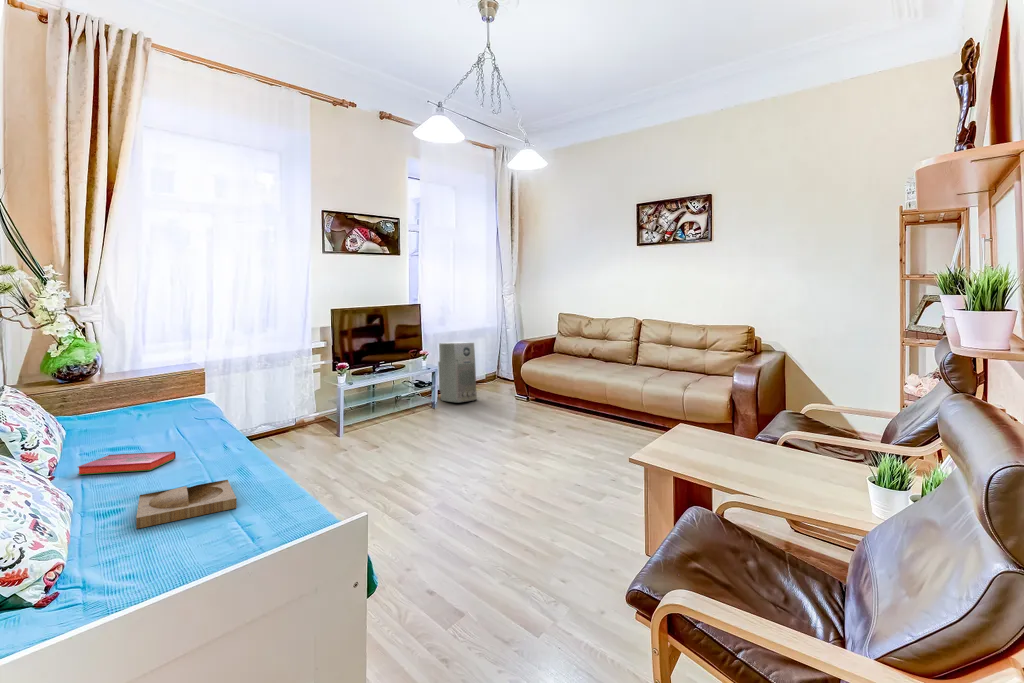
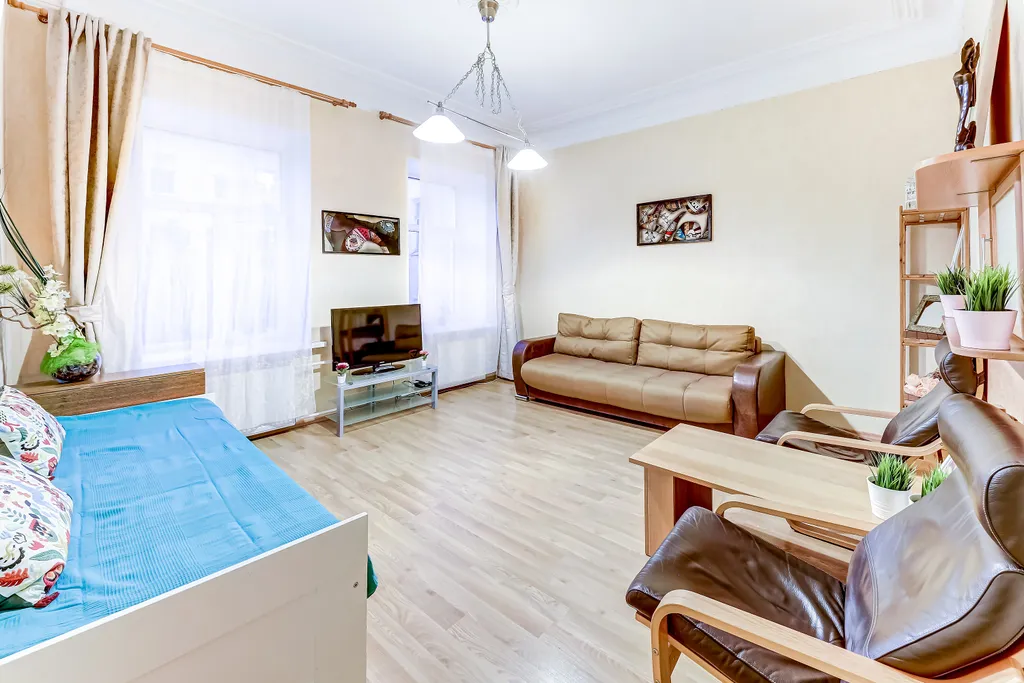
- hardback book (129, 462)
- tray (187, 497)
- air purifier (456, 371)
